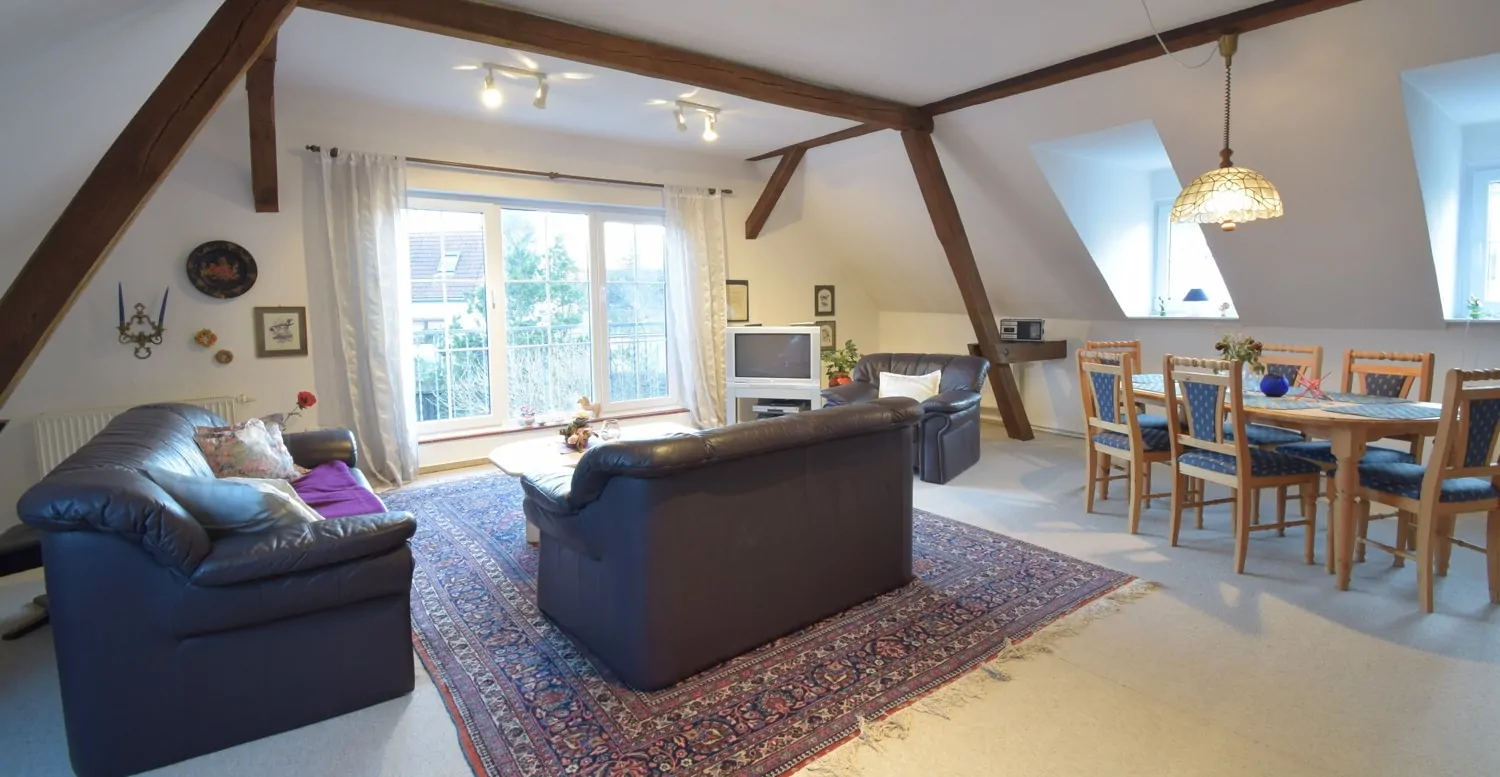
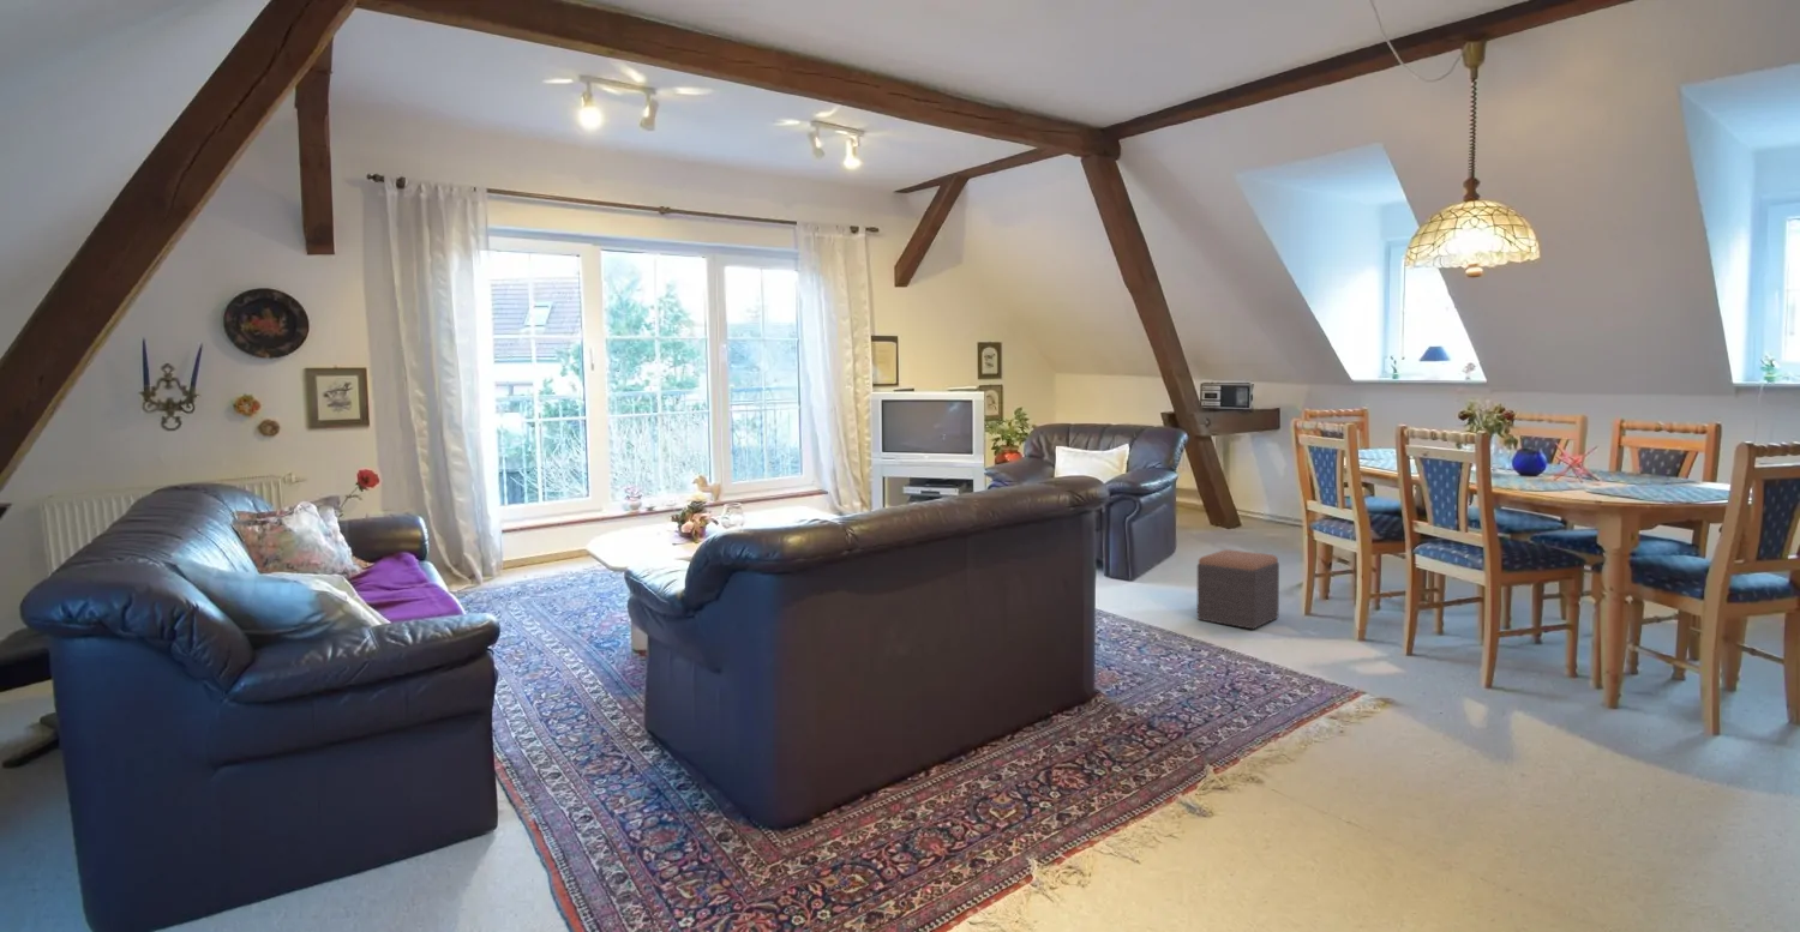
+ footstool (1237, 587)
